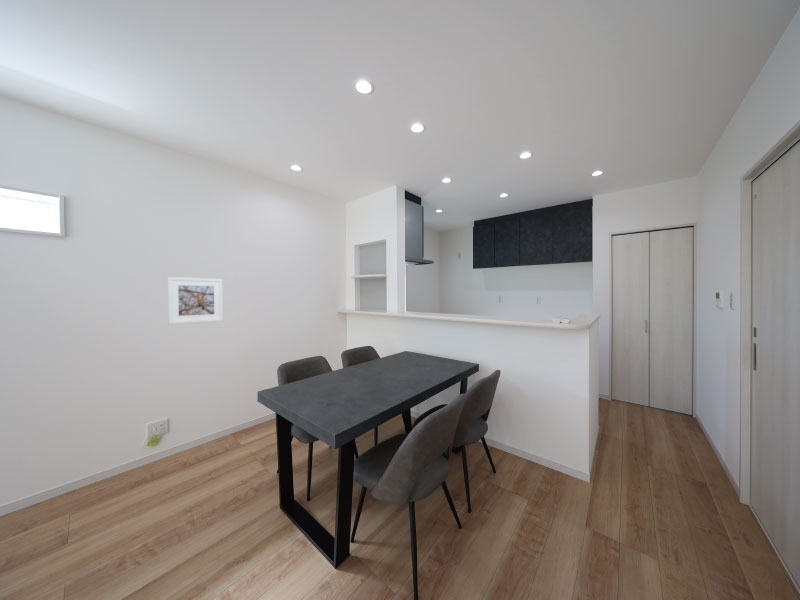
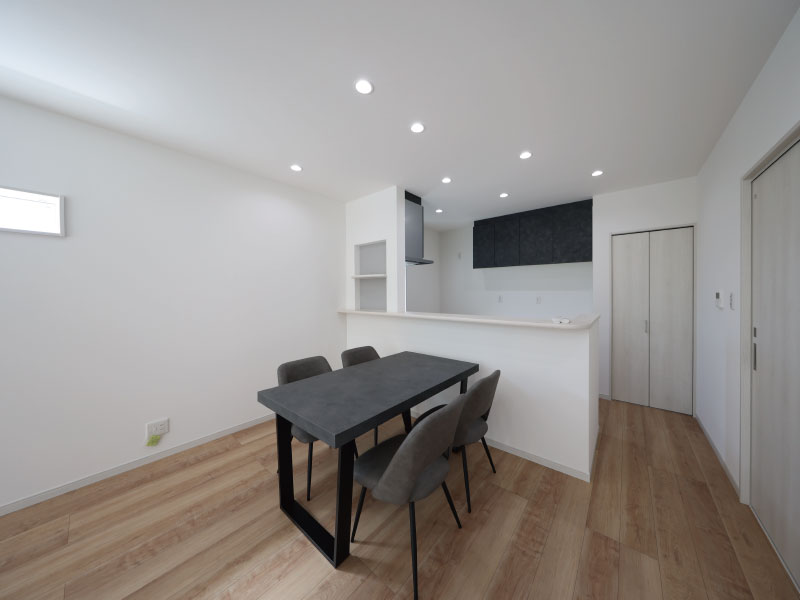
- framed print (196, 300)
